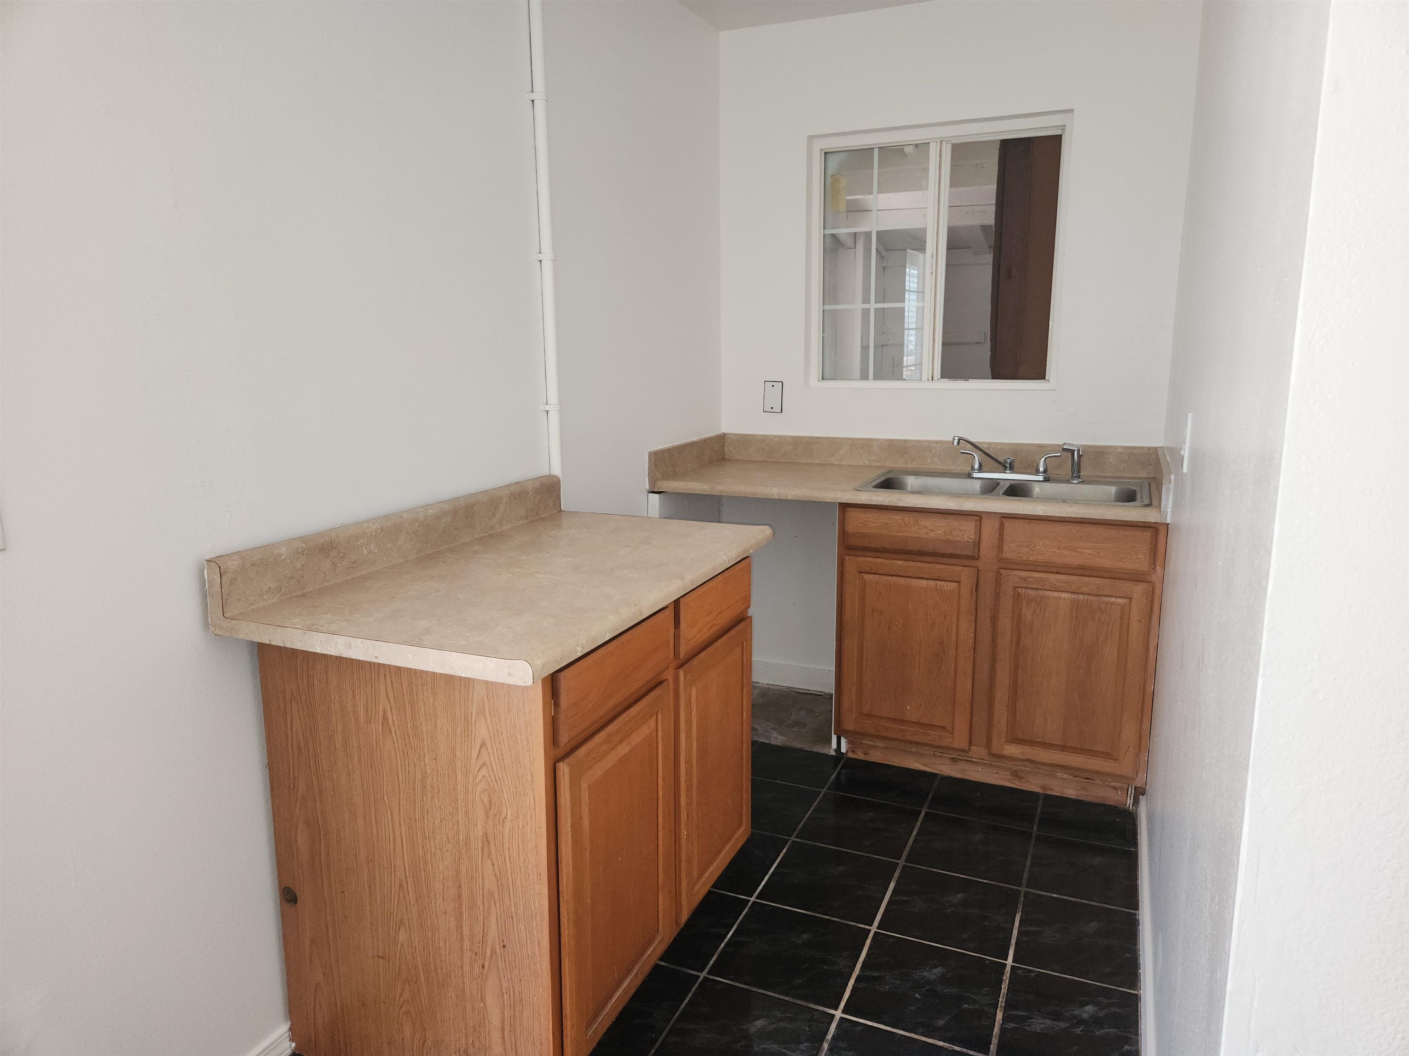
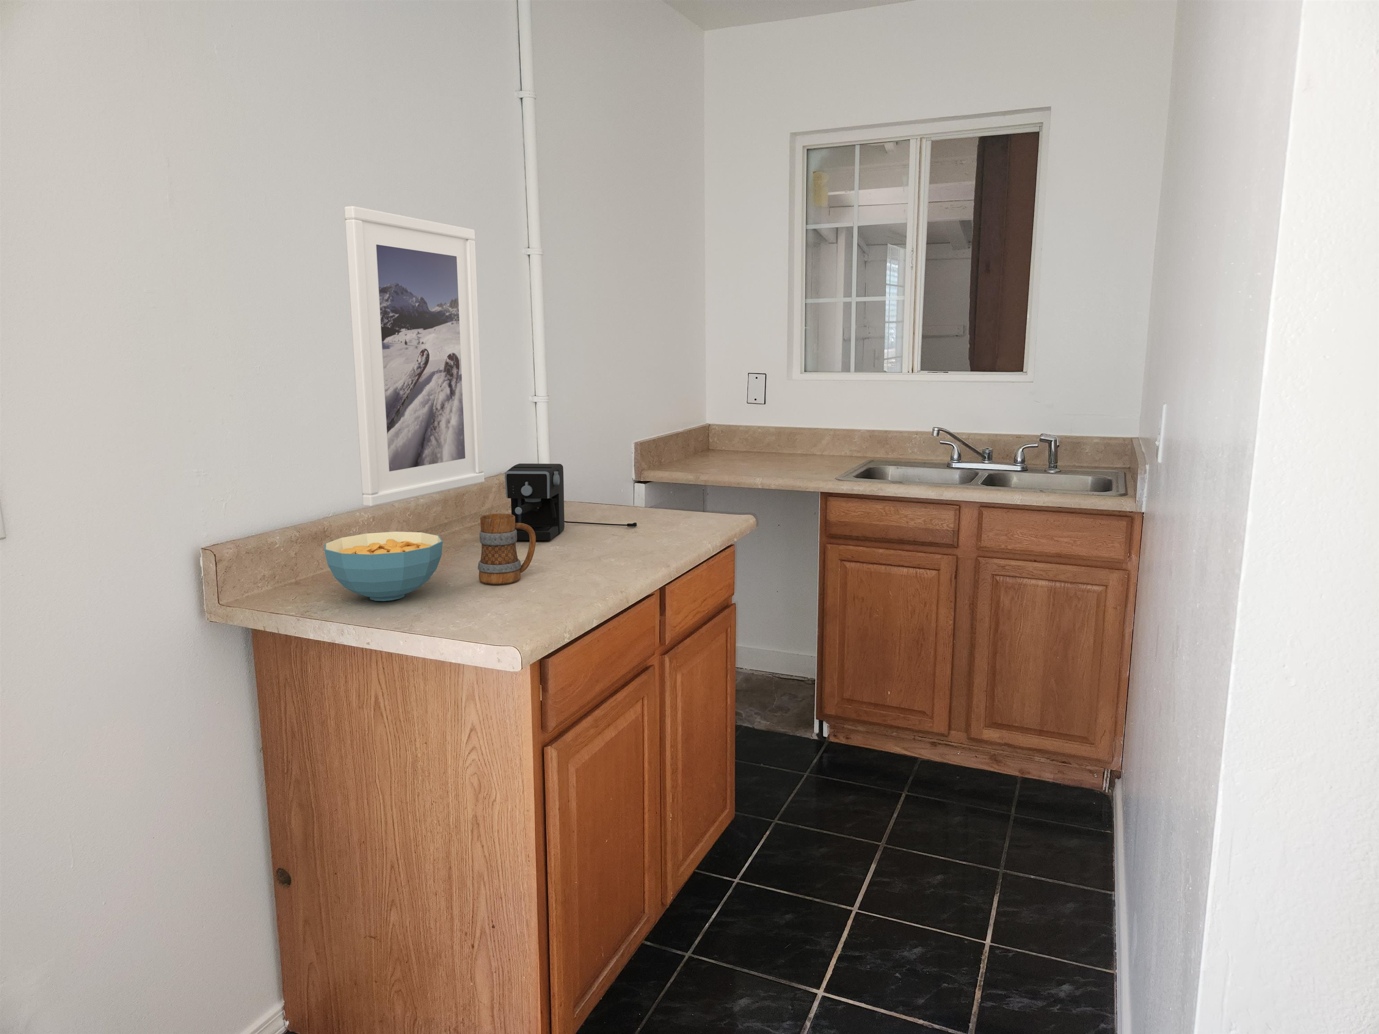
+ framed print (422, 360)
+ coffee maker (564, 501)
+ cereal bowl (385, 569)
+ mug (507, 547)
